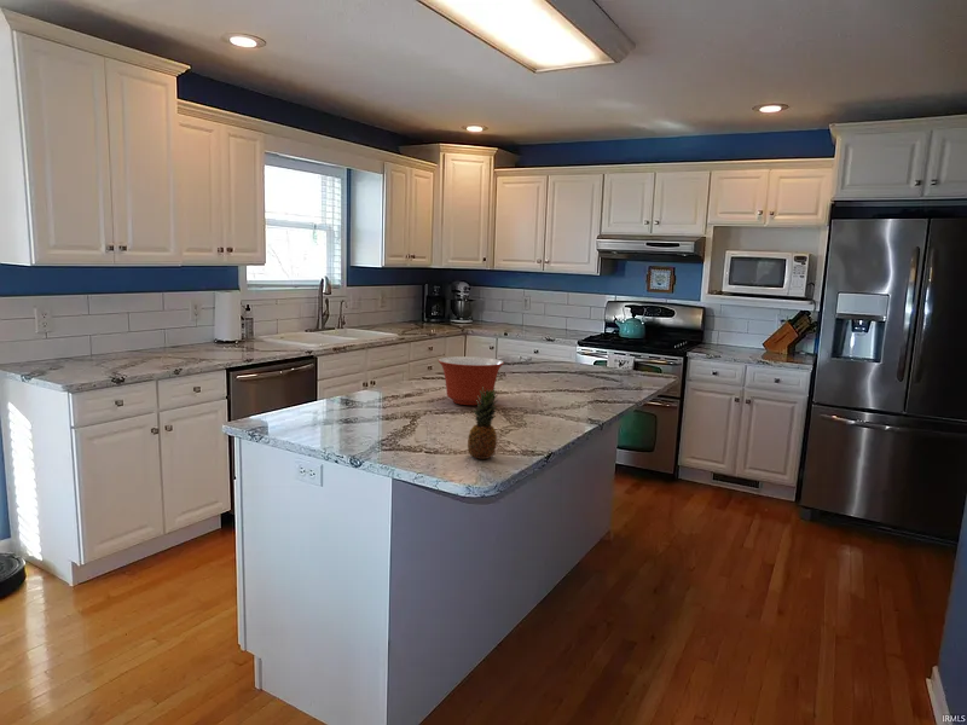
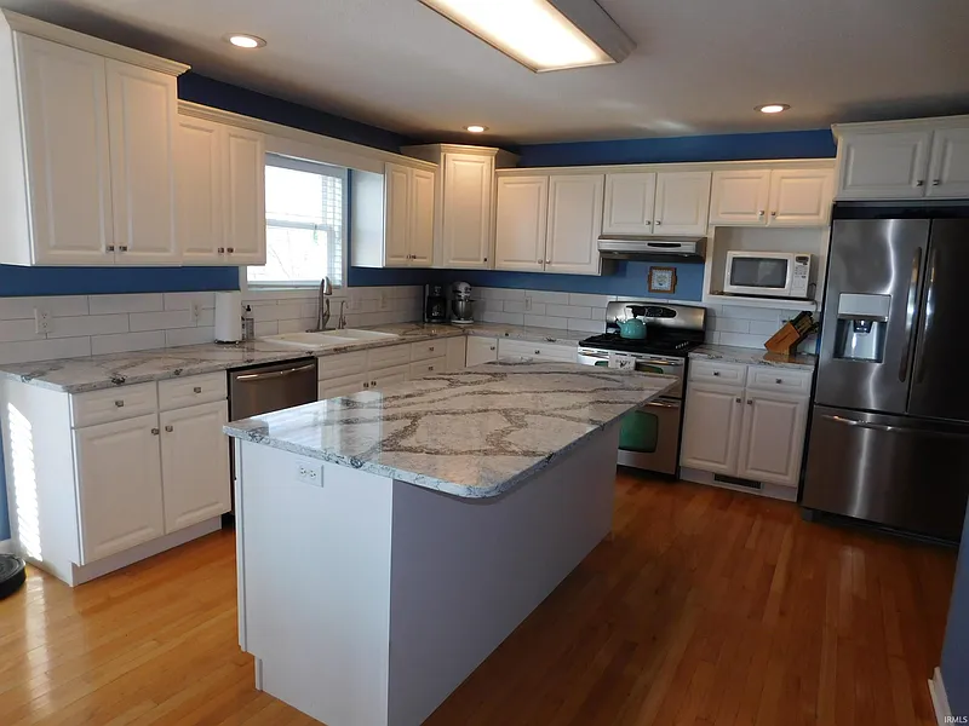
- mixing bowl (470, 381)
- fruit (482, 420)
